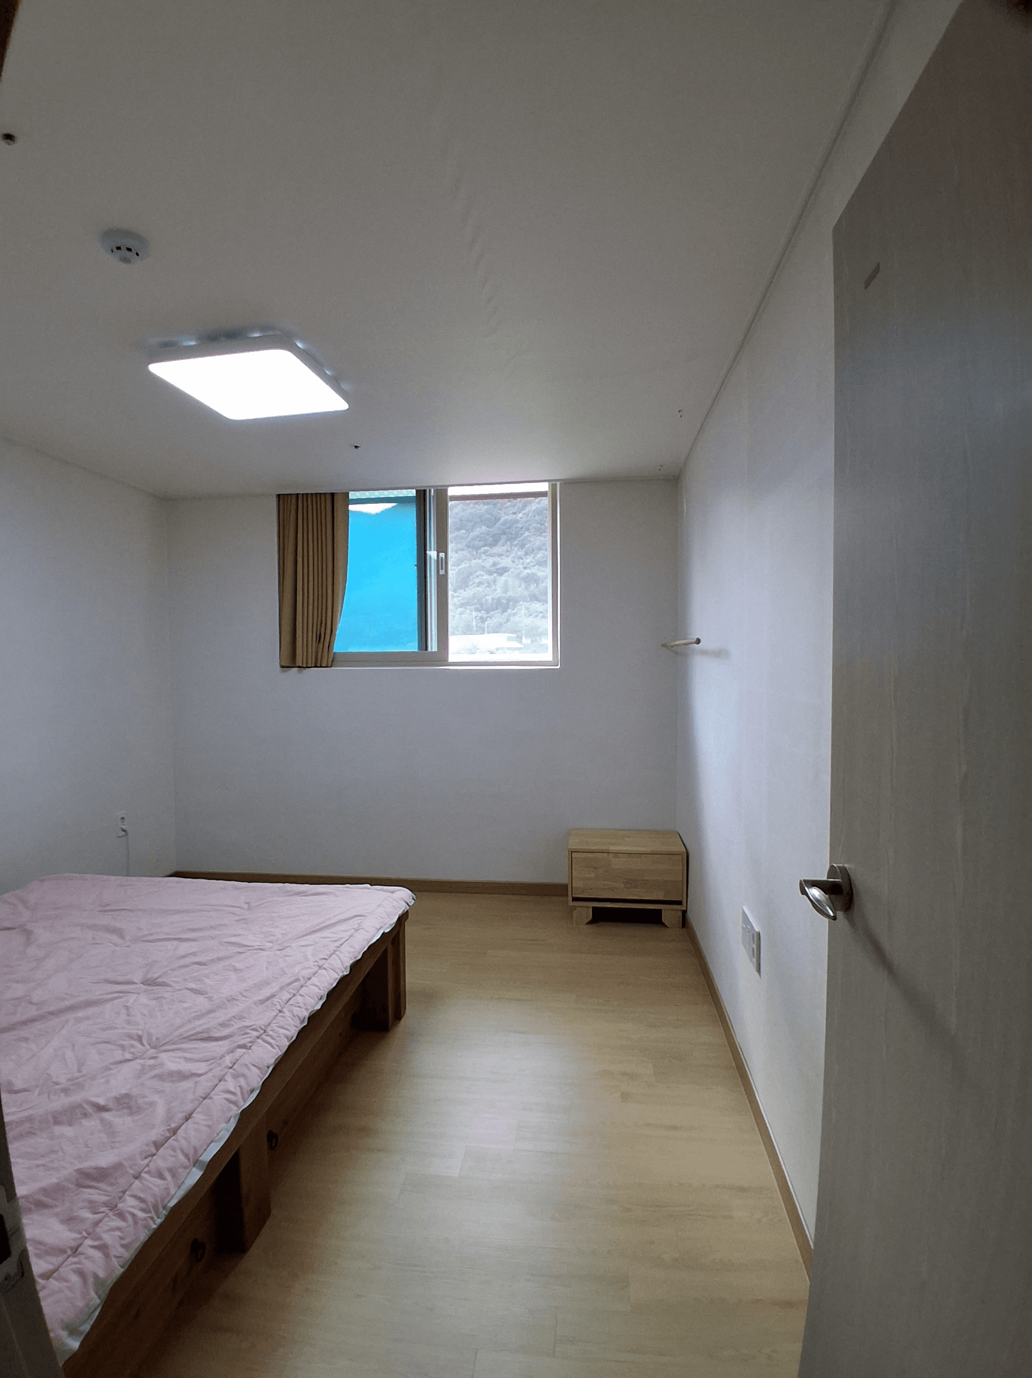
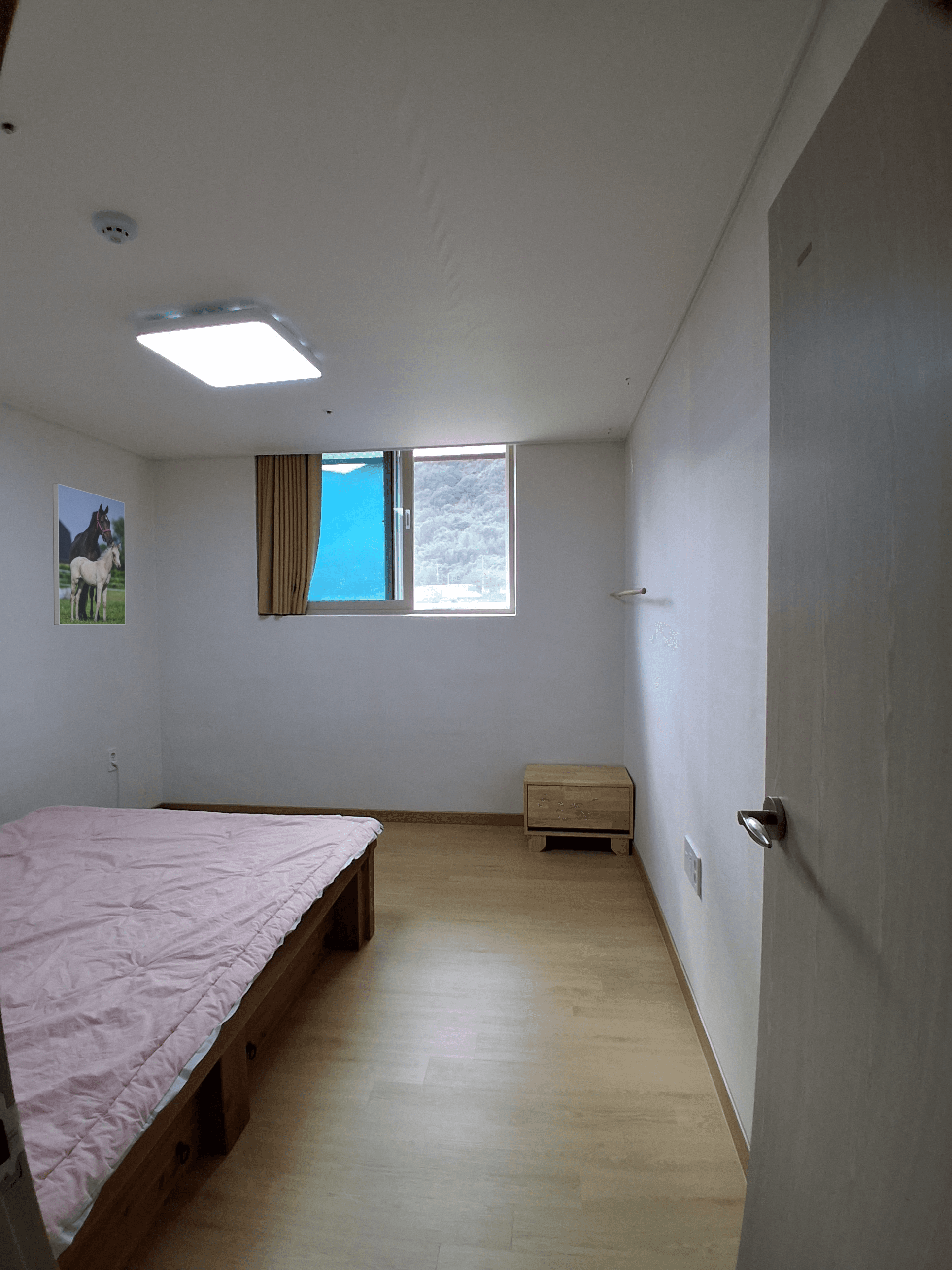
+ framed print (92, 559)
